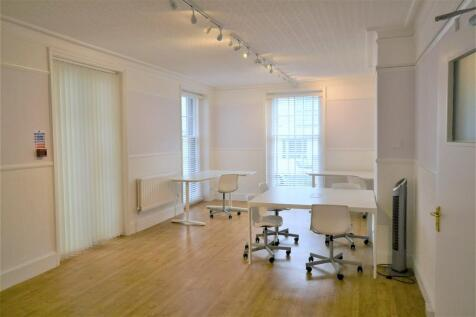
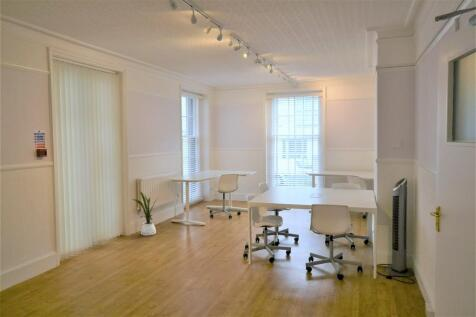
+ house plant (146, 212)
